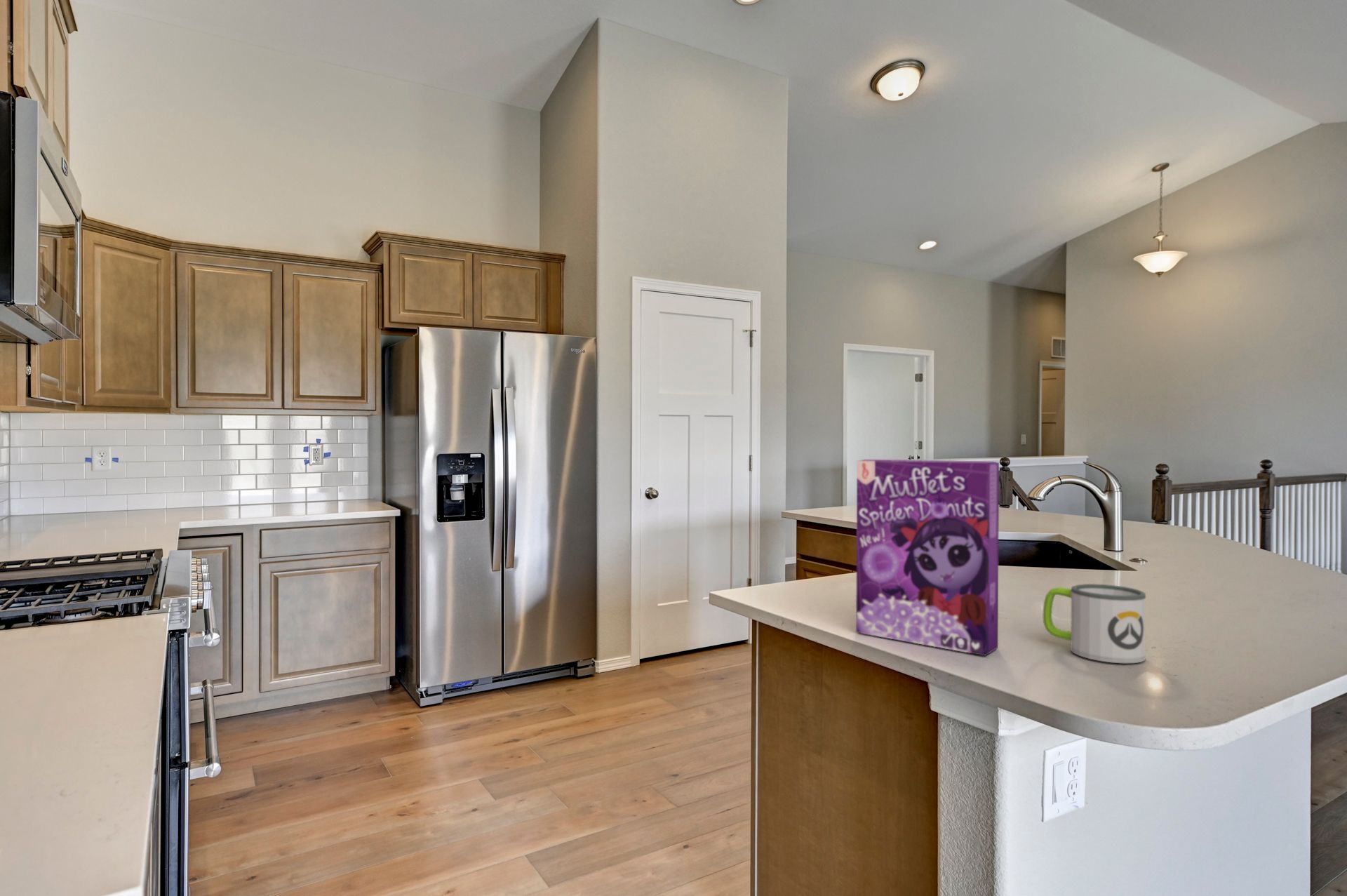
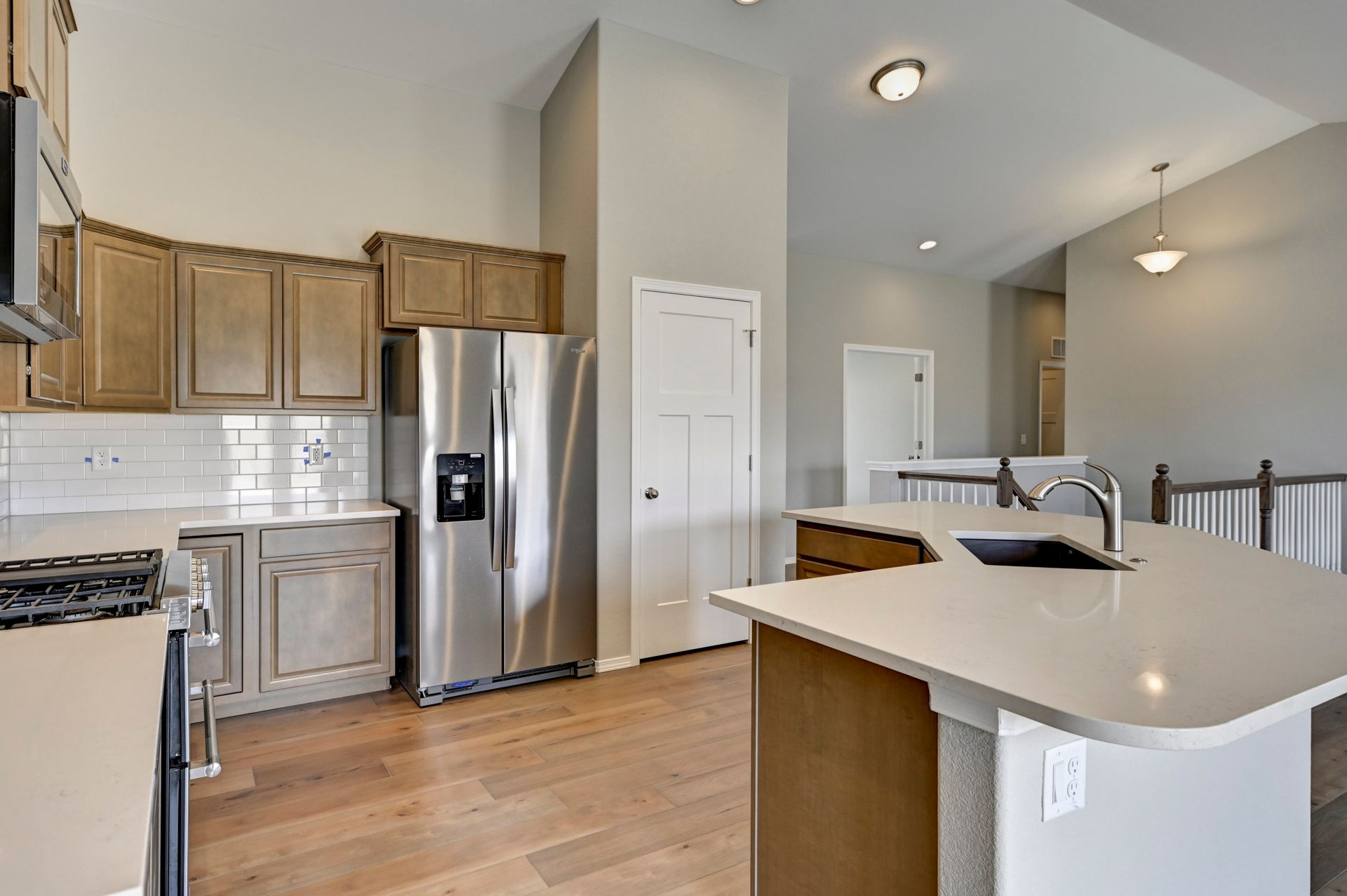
- cereal box (925, 549)
- mug (1092, 620)
